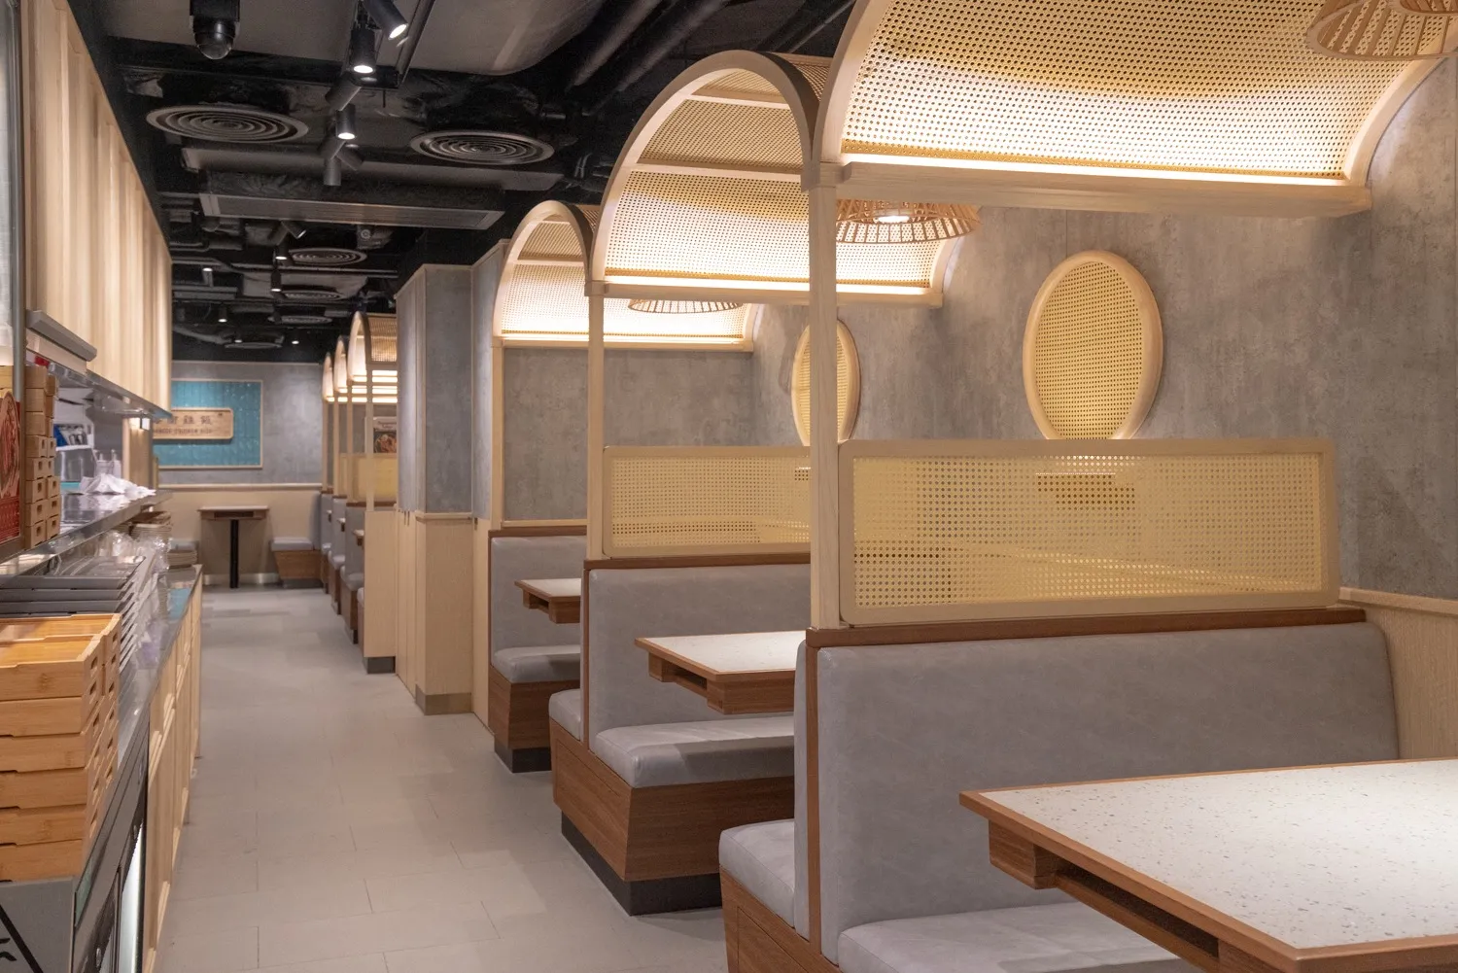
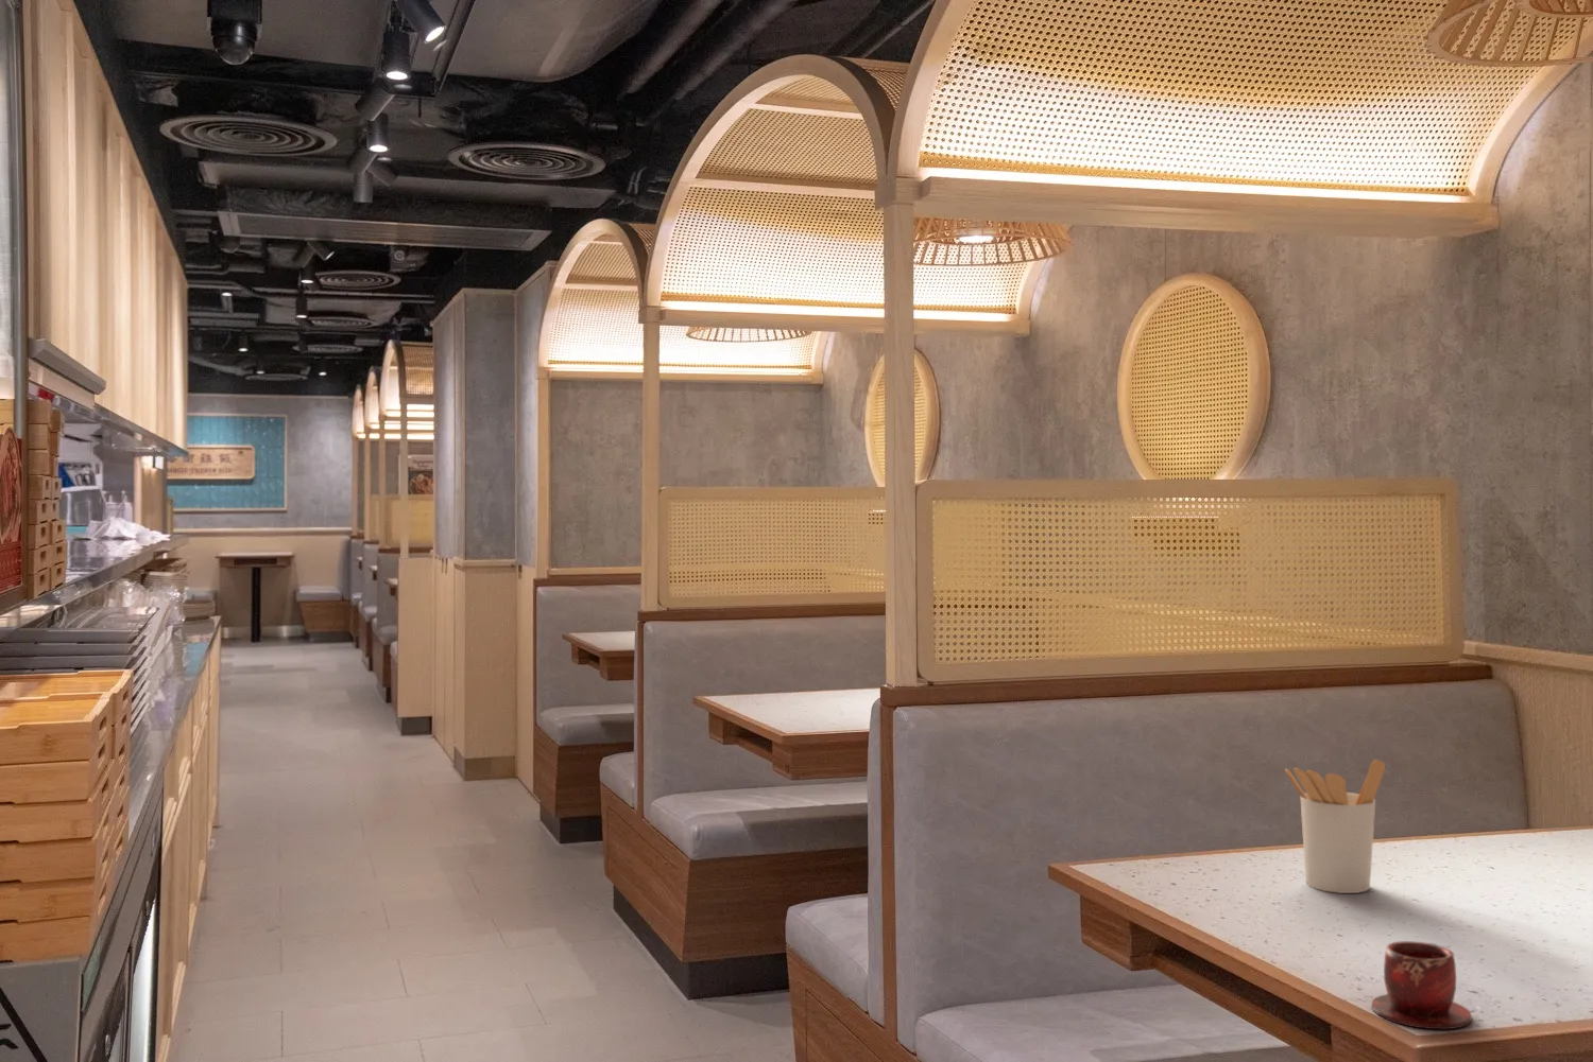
+ utensil holder (1332, 824)
+ teacup (1420, 980)
